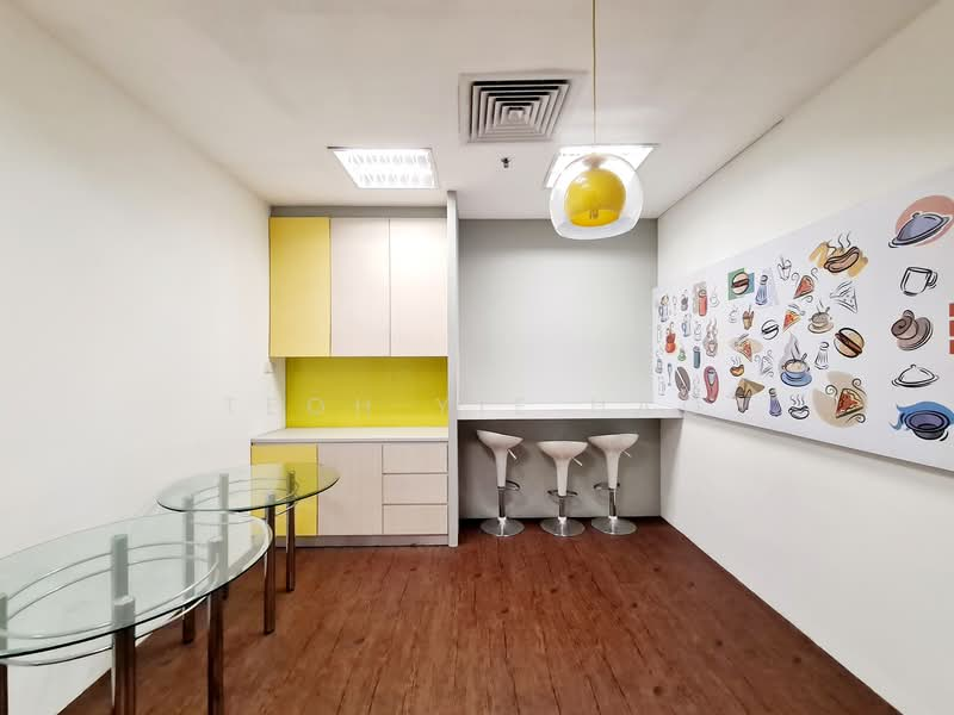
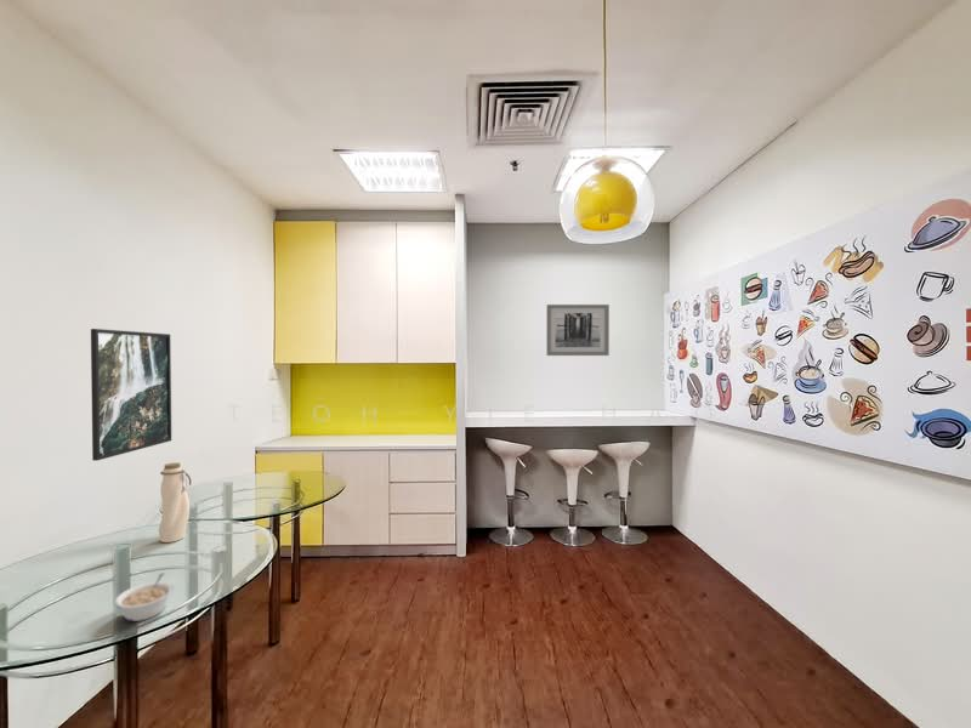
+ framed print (135, 391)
+ water bottle (175, 500)
+ wall art (578, 330)
+ legume (144, 599)
